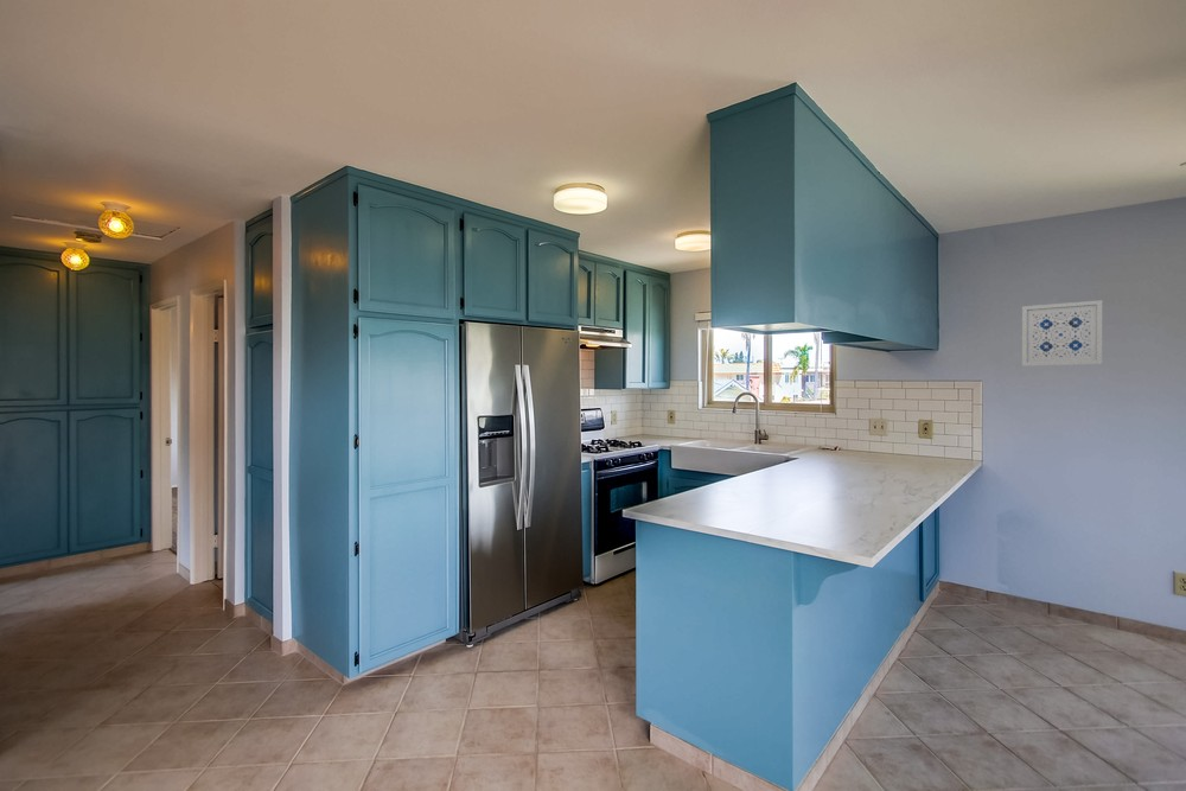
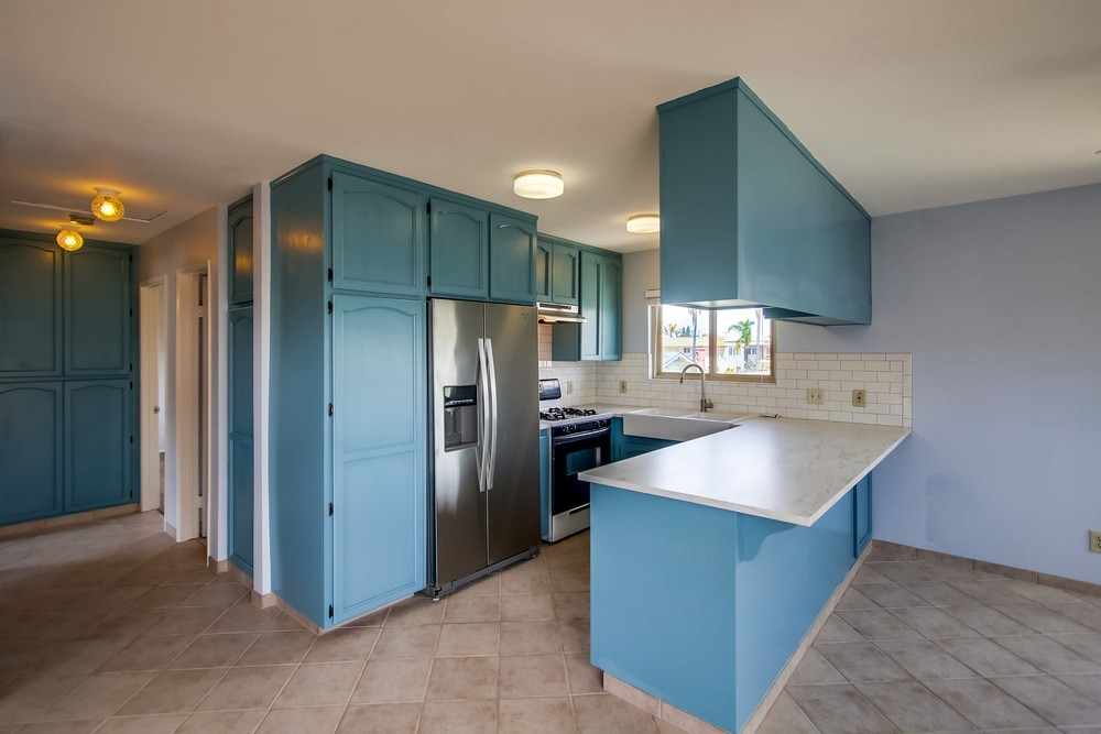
- wall art (1060, 334)
